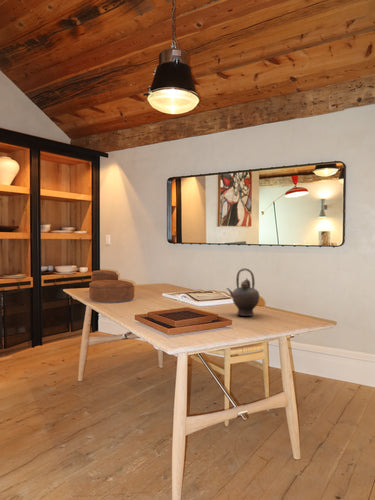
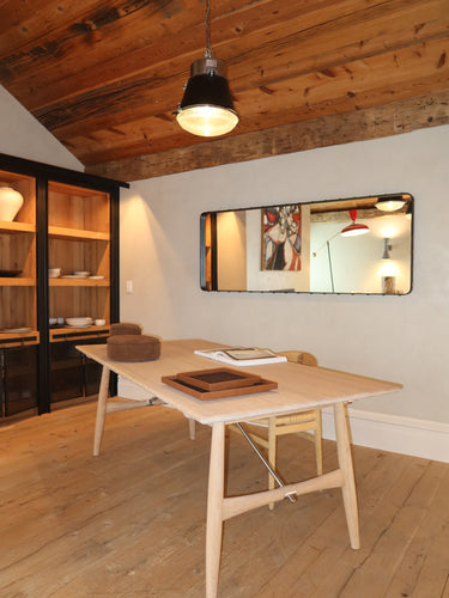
- teapot (242, 291)
